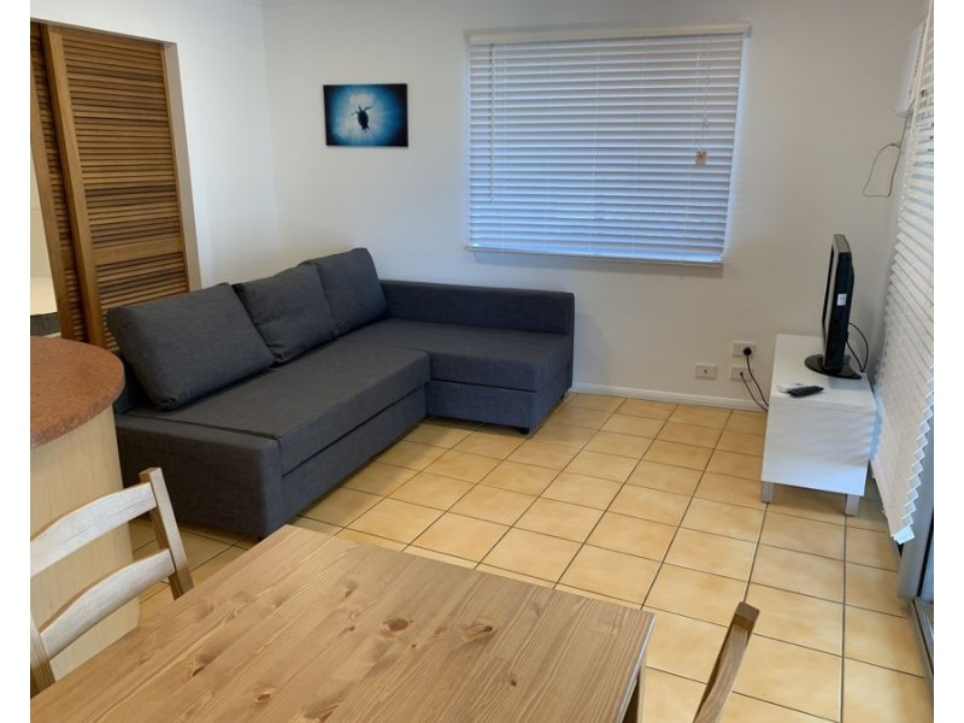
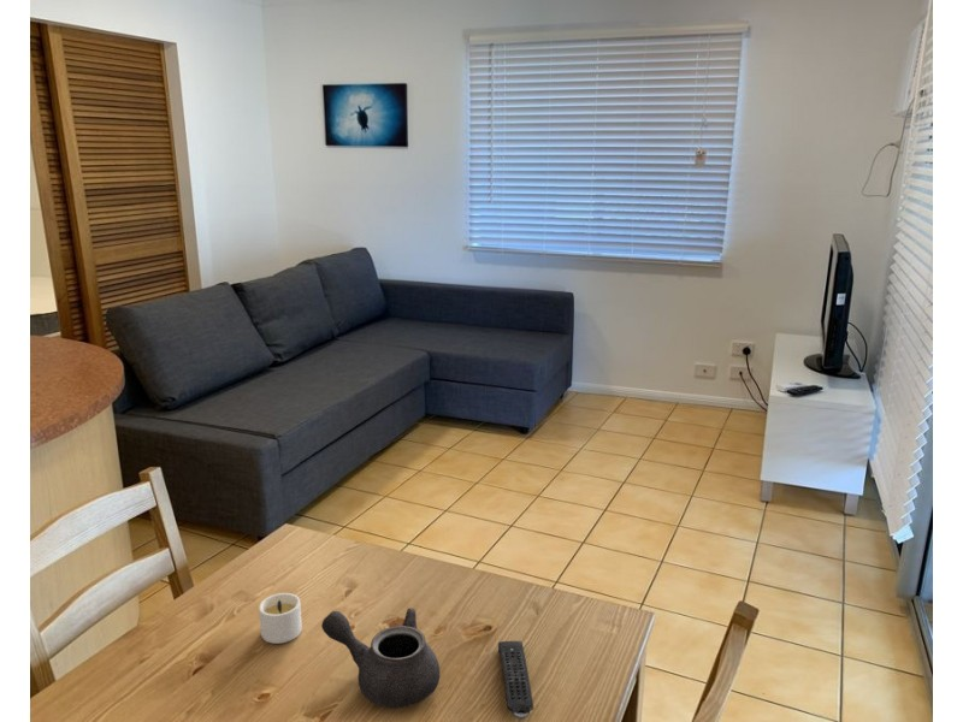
+ candle (282, 610)
+ teapot (380, 647)
+ remote control (515, 676)
